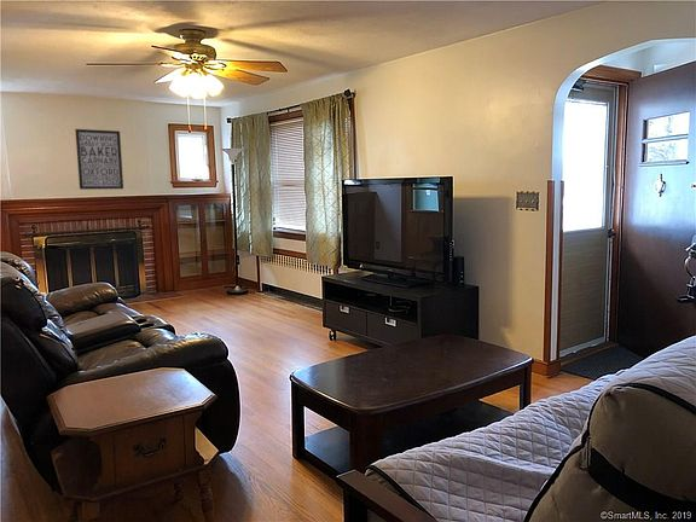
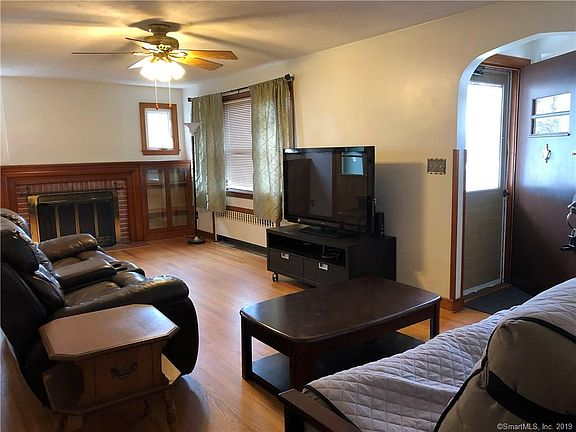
- wall art (99, 160)
